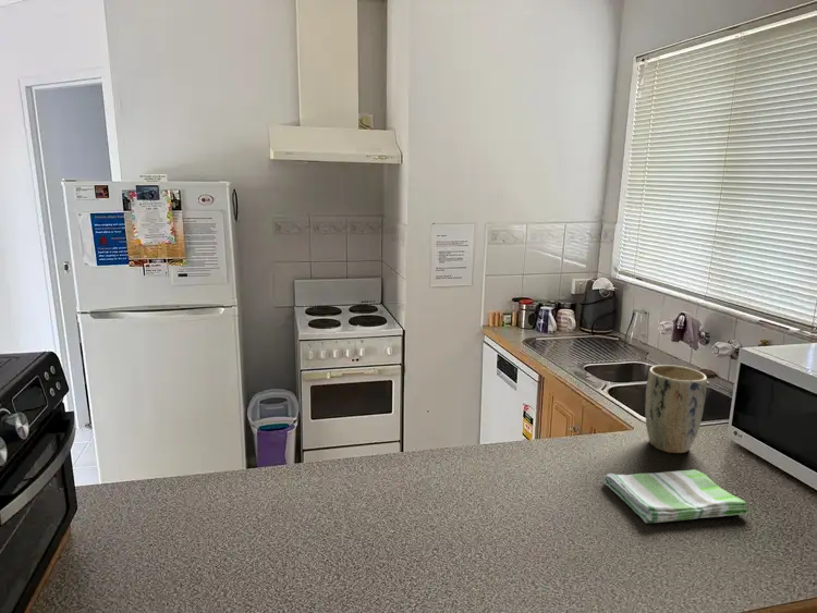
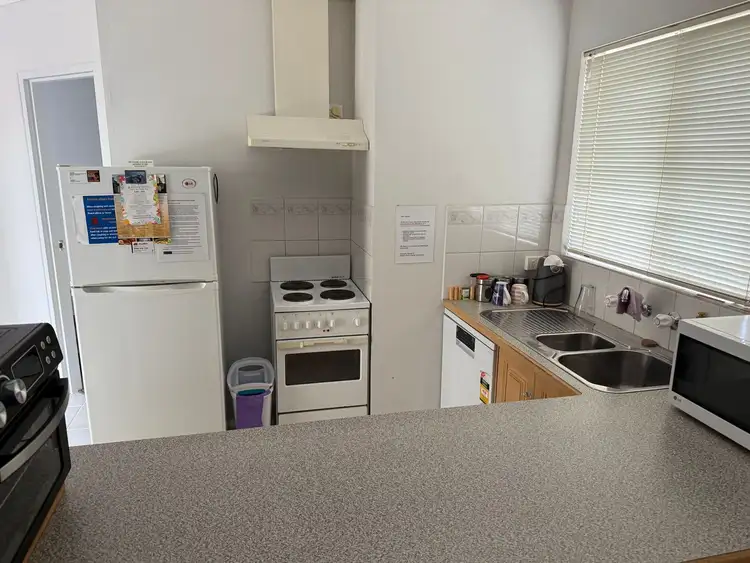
- plant pot (672, 408)
- dish towel (672, 490)
